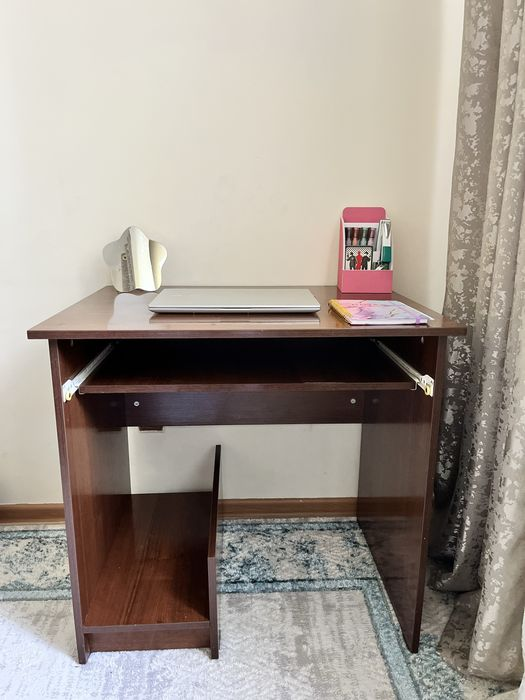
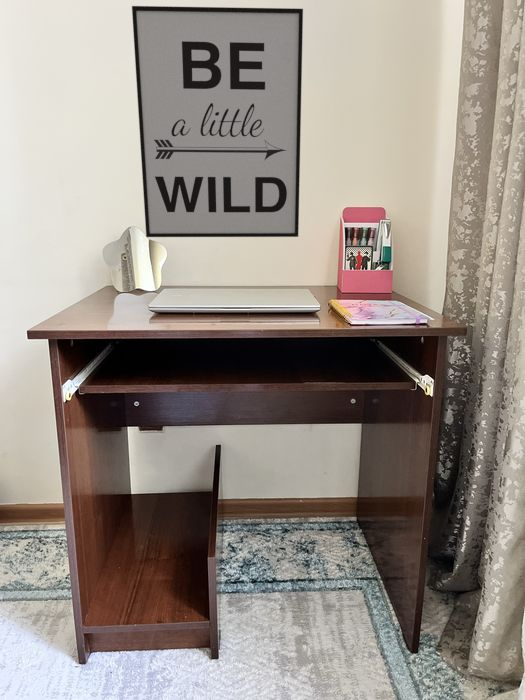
+ wall art (220, 129)
